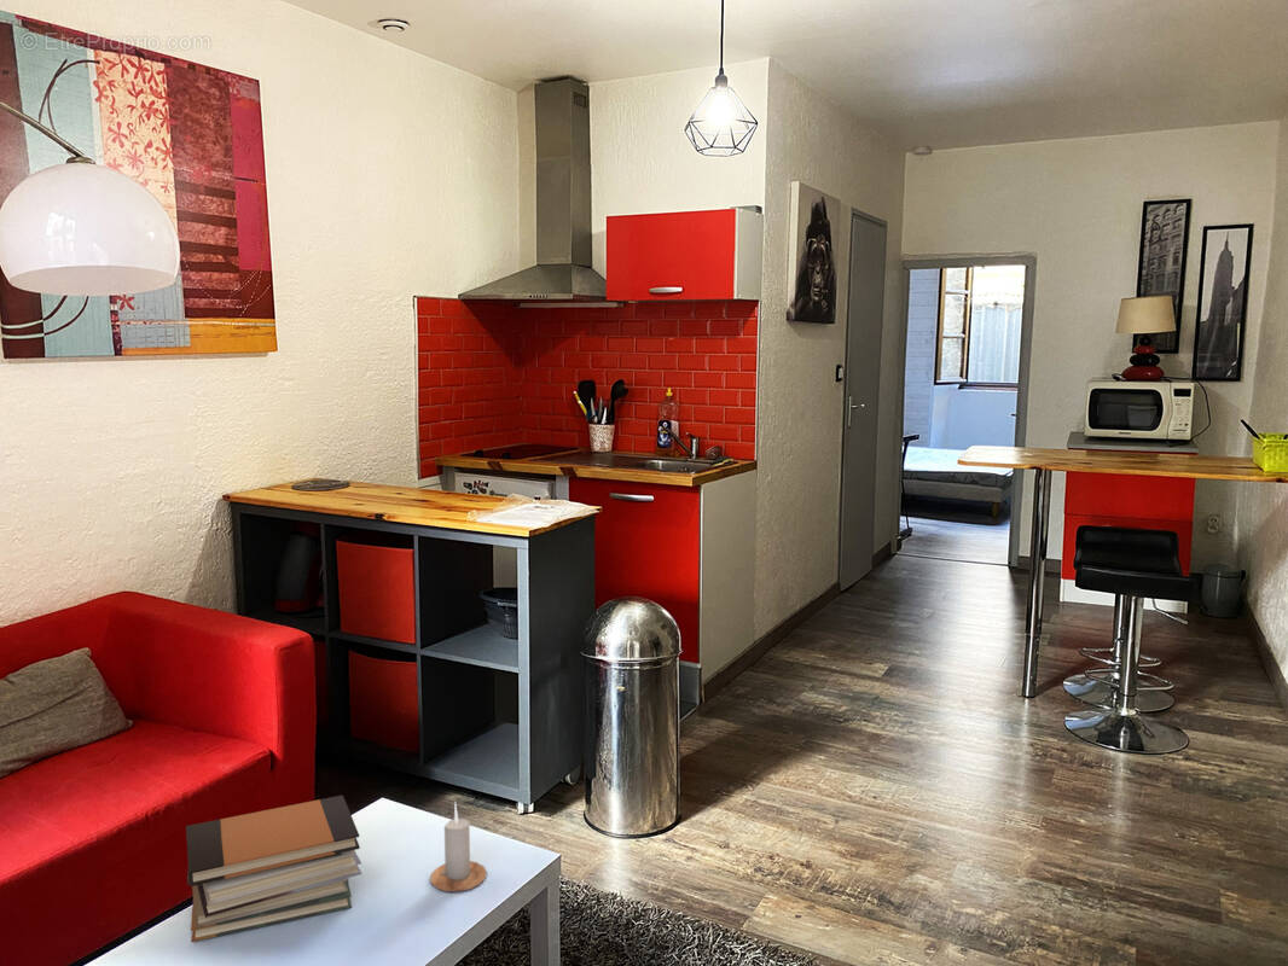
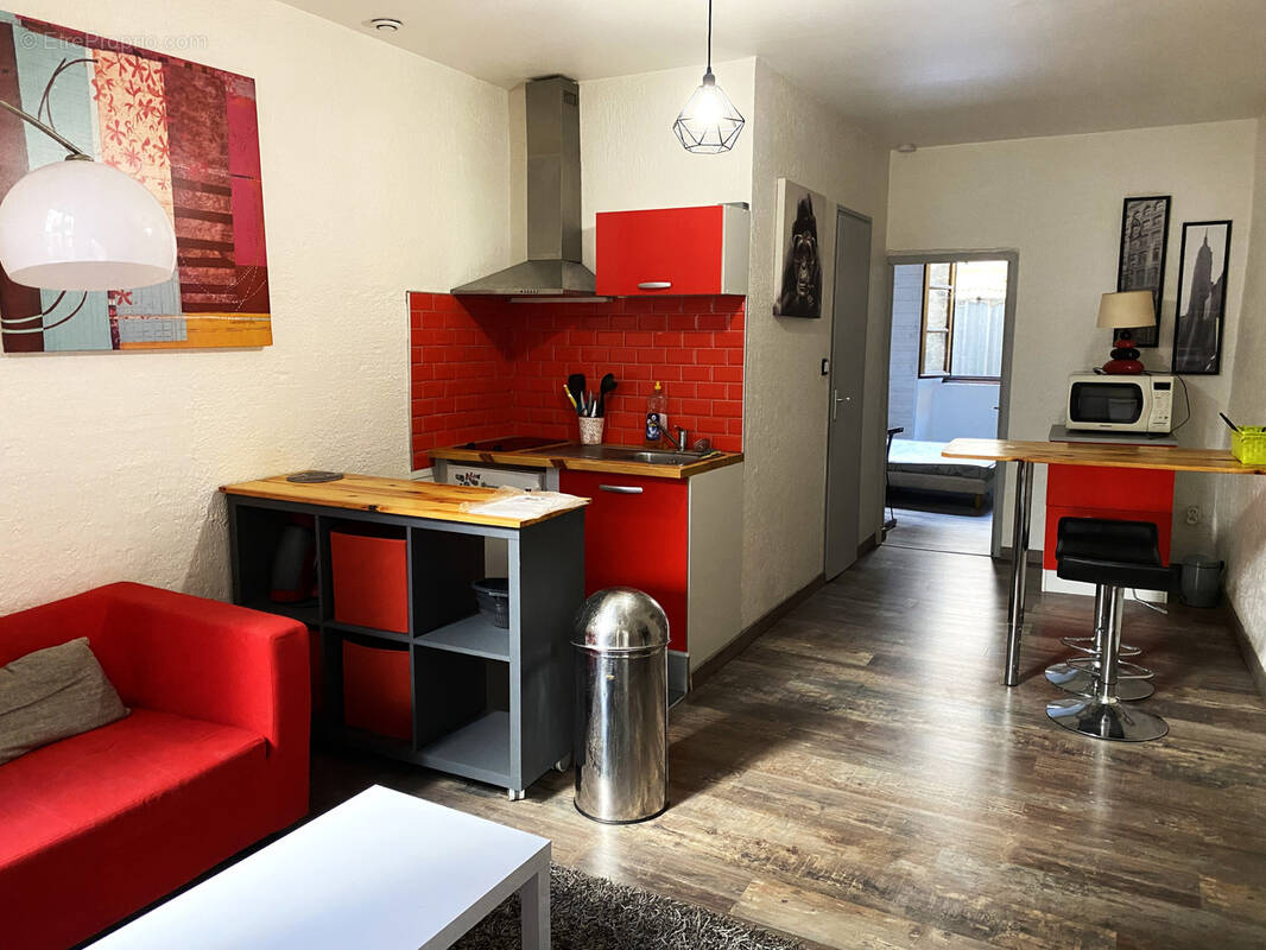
- candle (457, 838)
- book stack (273, 865)
